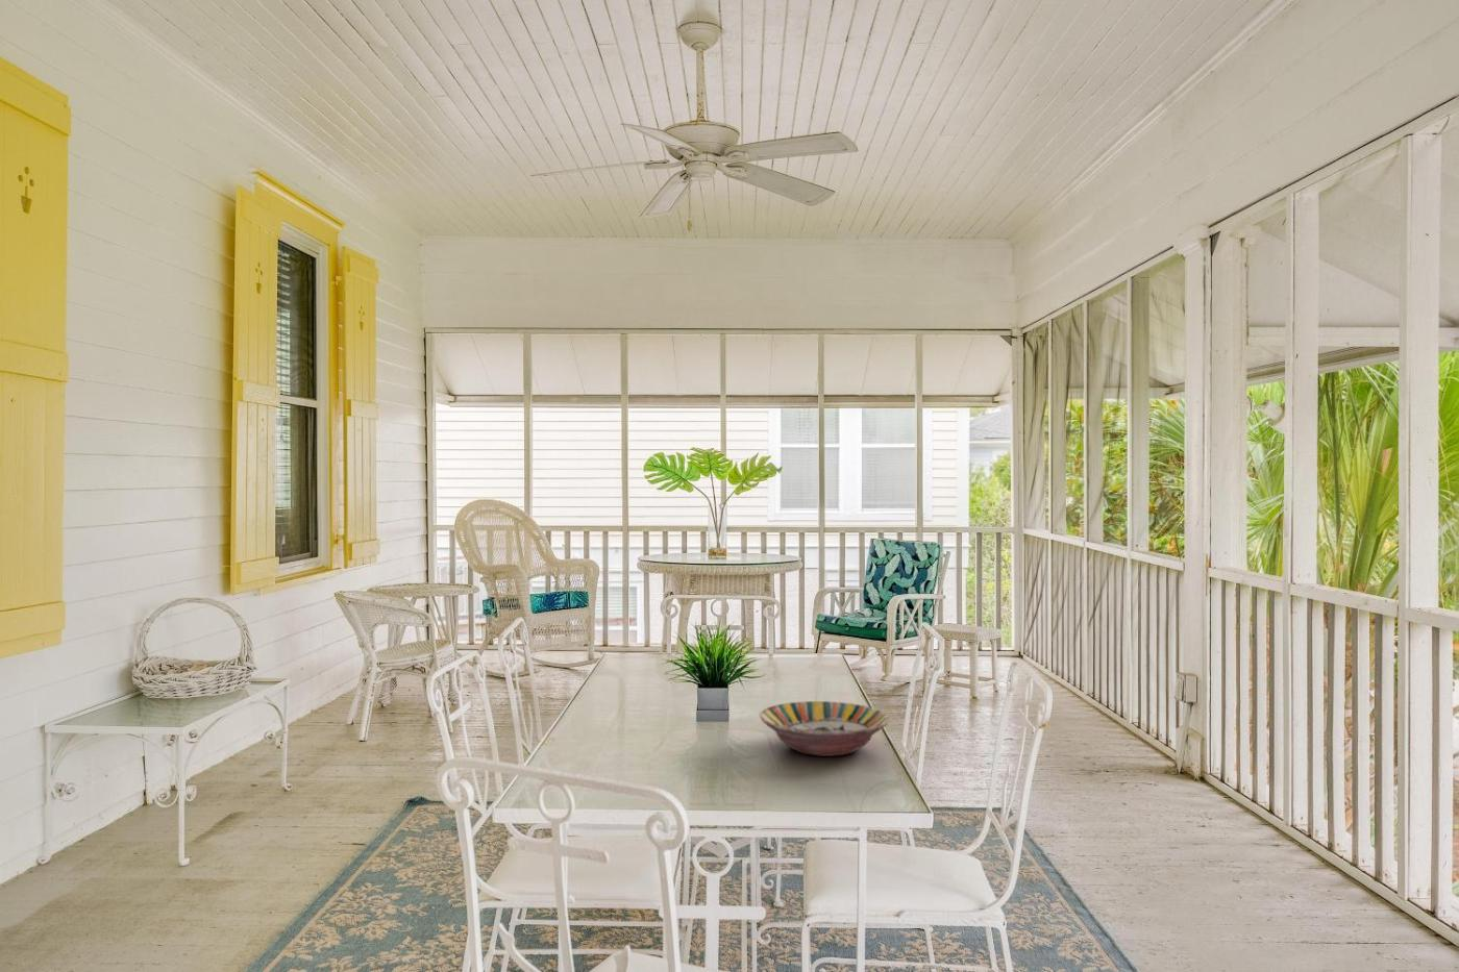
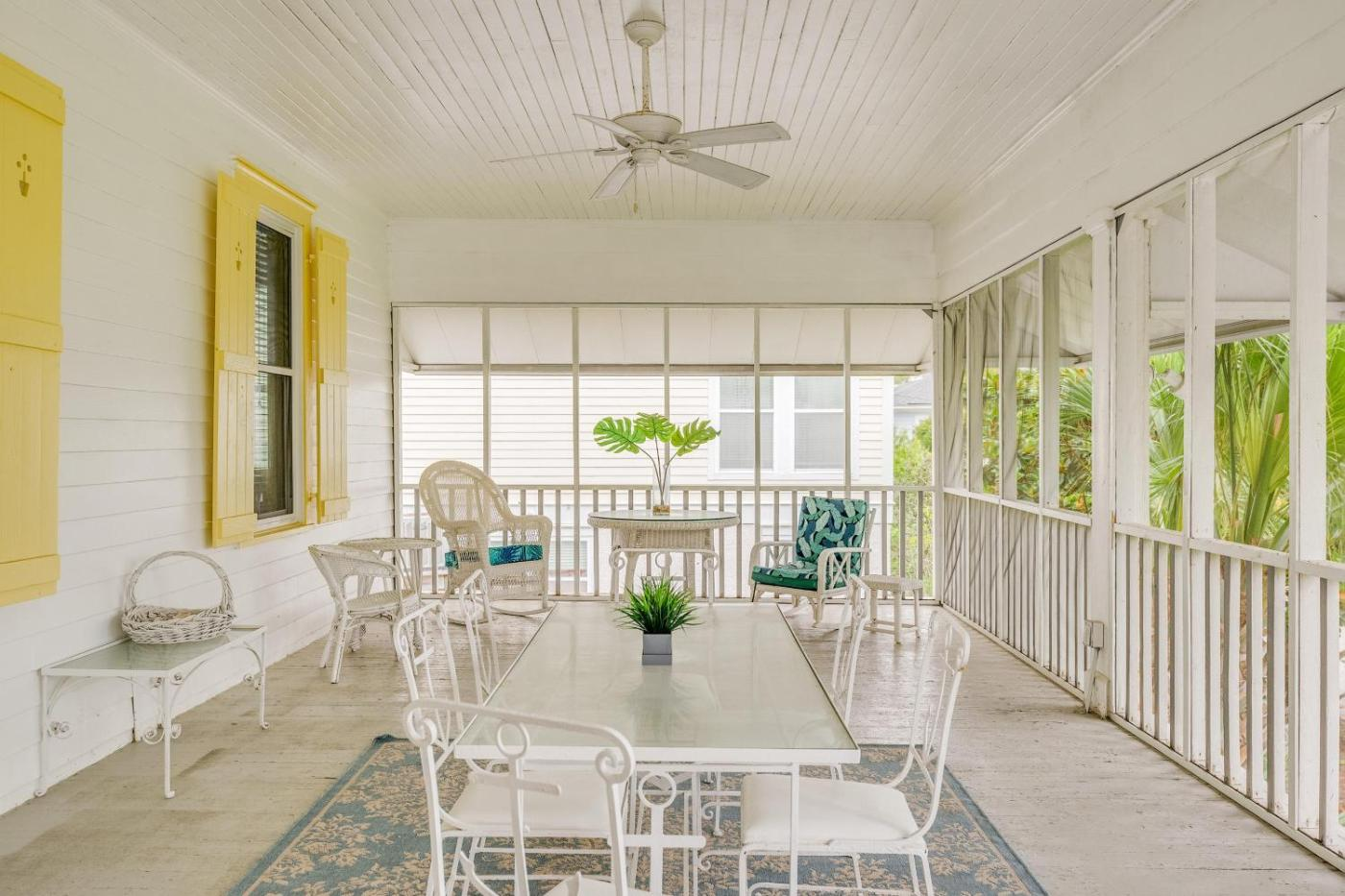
- serving bowl (823, 731)
